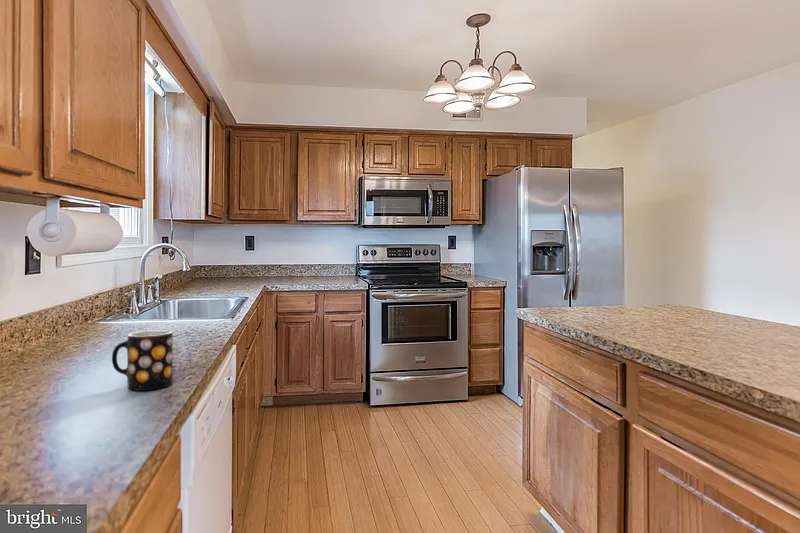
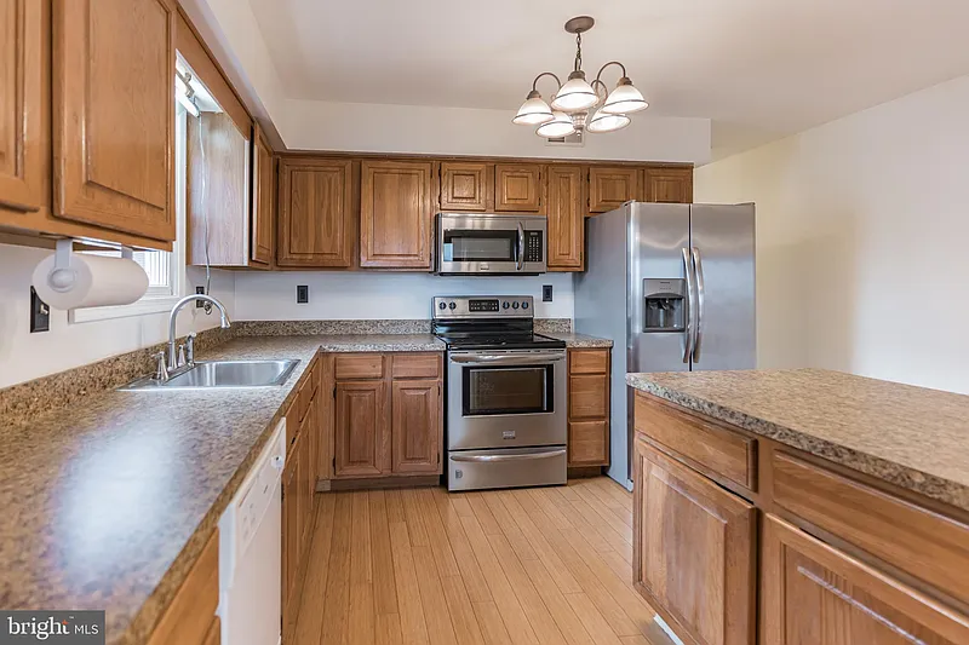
- mug (142, 359)
